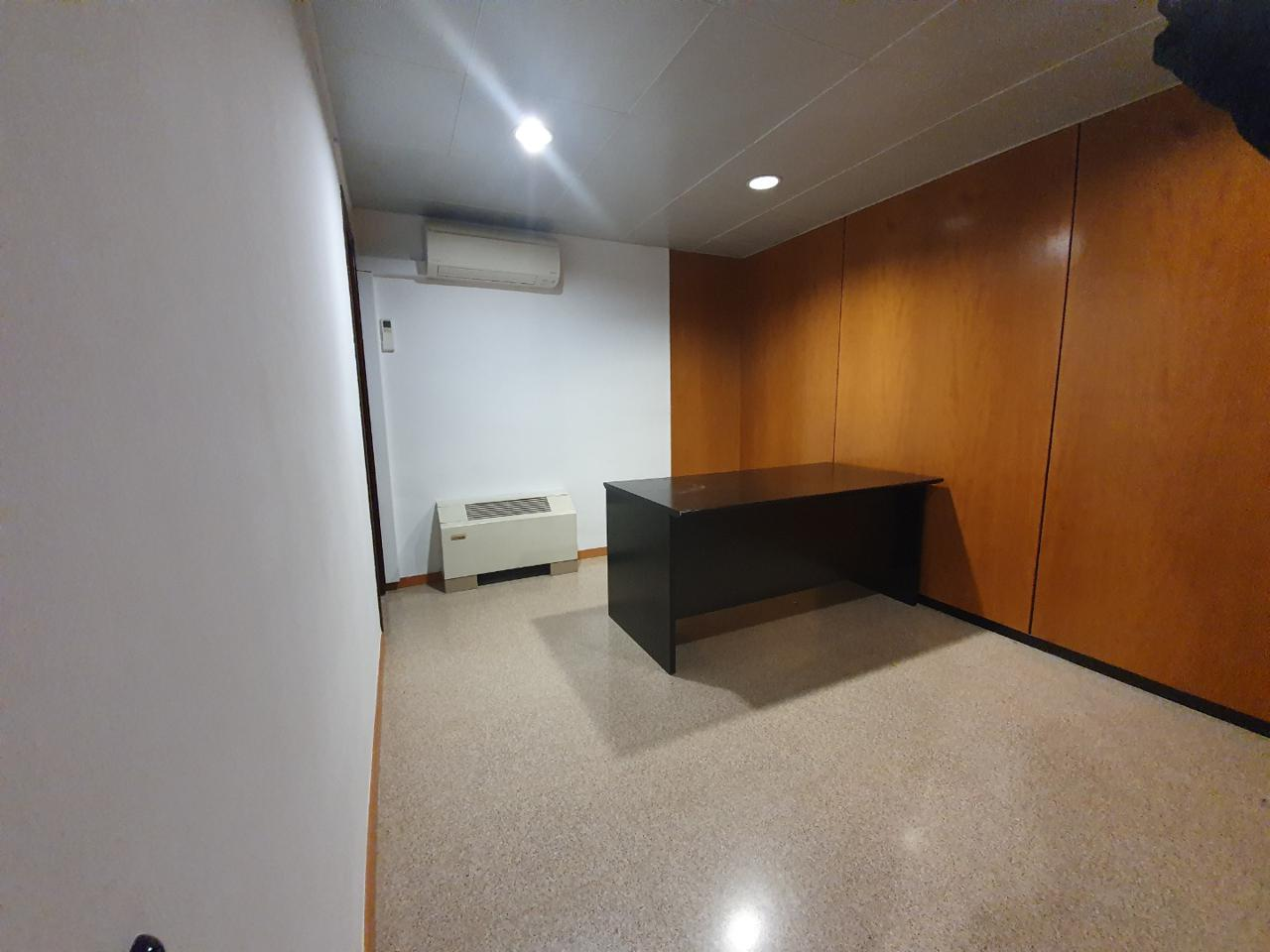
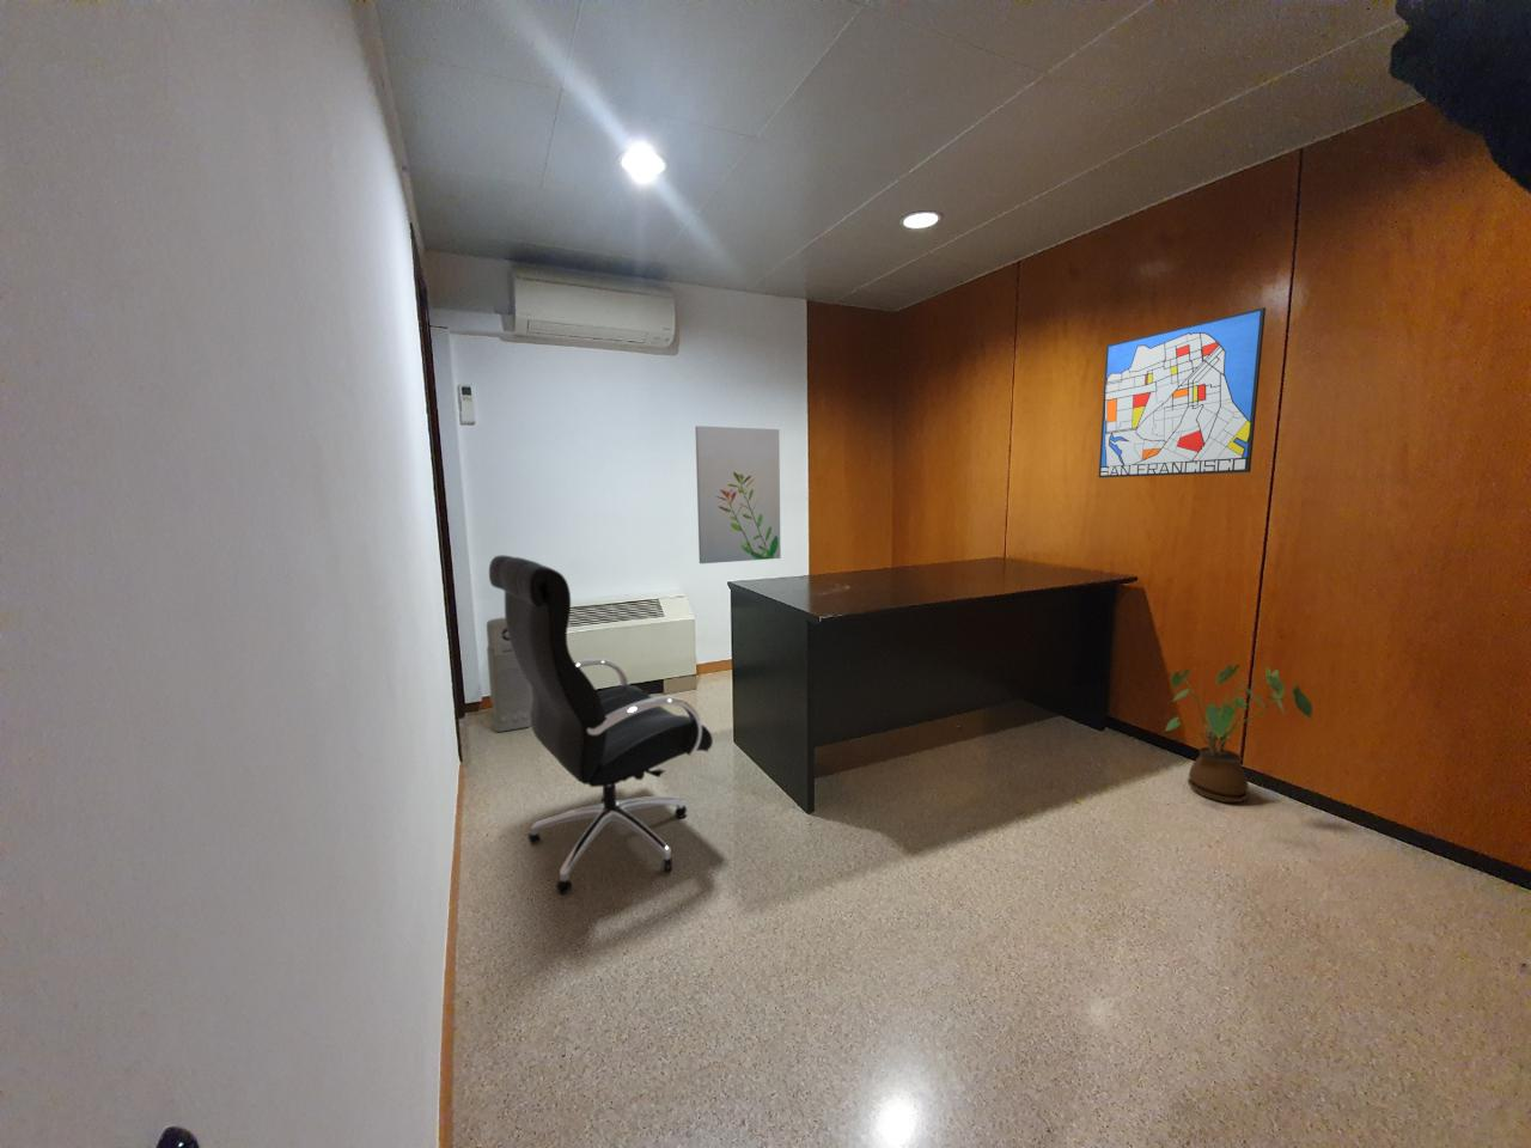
+ wall art (739, 496)
+ air purifier (510, 669)
+ house plant (1227, 734)
+ office chair (604, 701)
+ wall art (1171, 403)
